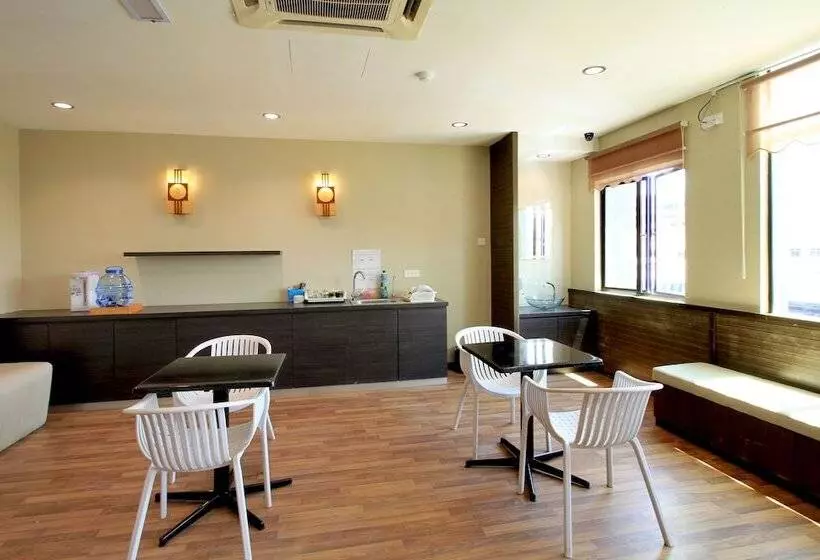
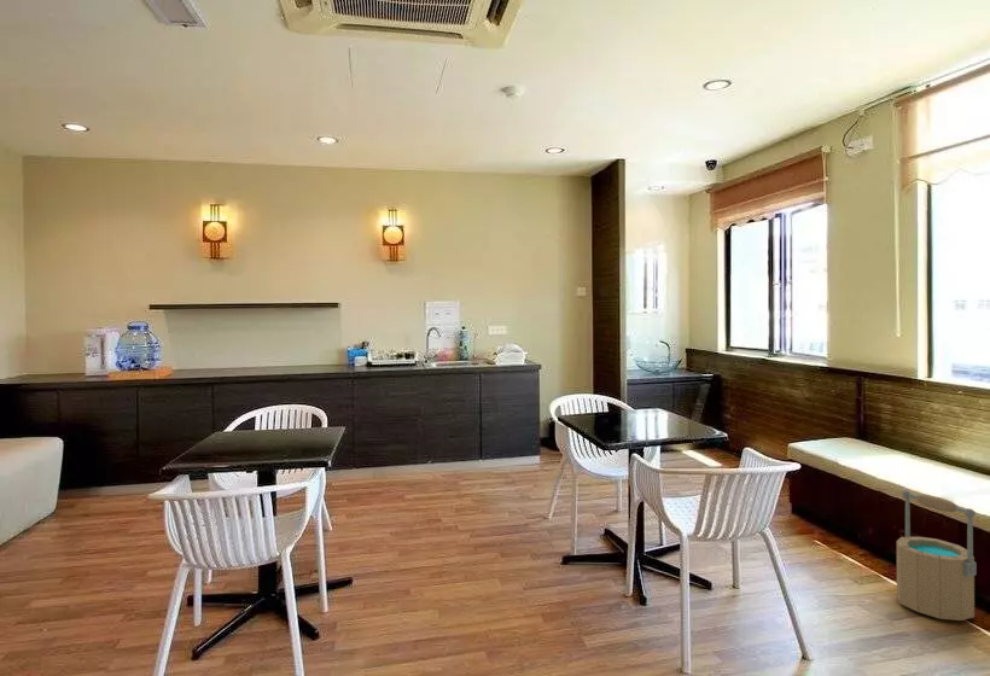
+ bucket (933, 552)
